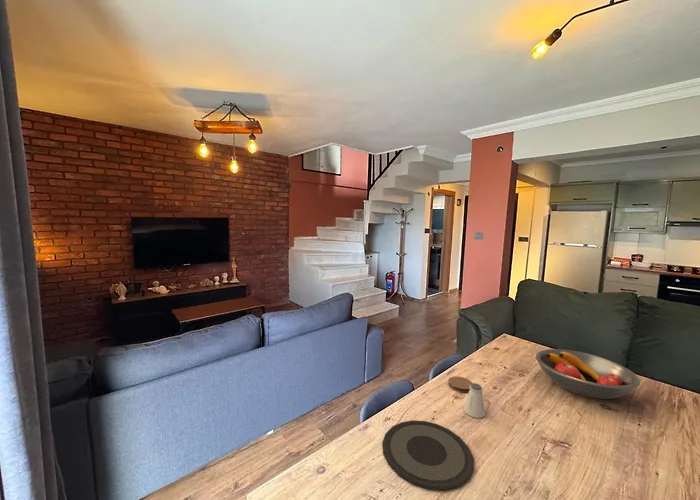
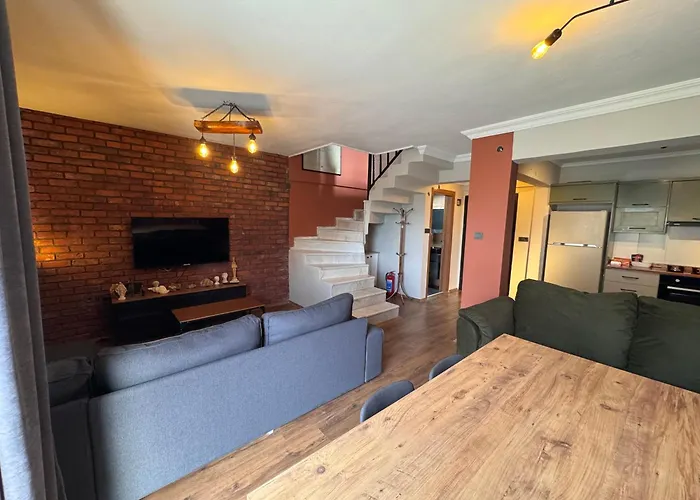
- plate (426, 450)
- coaster (460, 384)
- fruit bowl (583, 373)
- saltshaker (475, 398)
